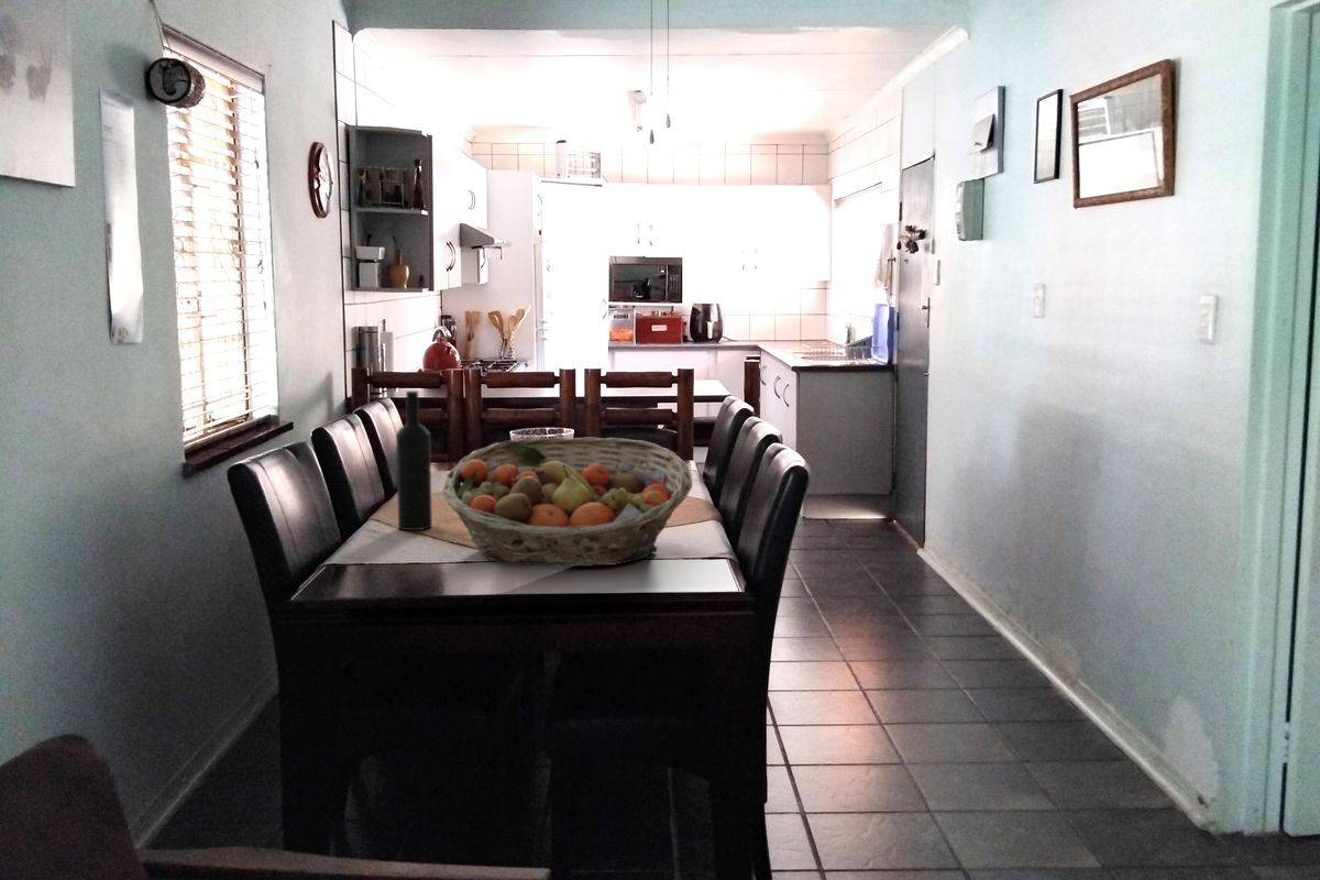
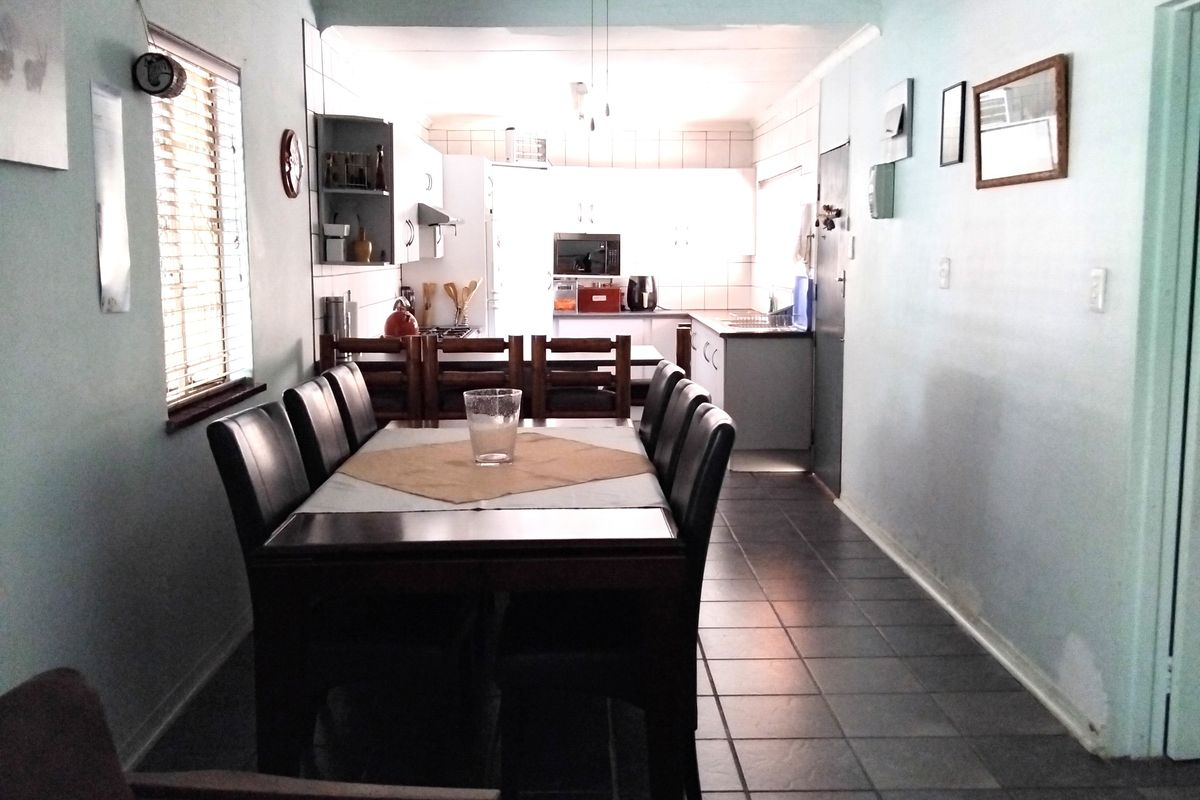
- fruit basket (568, 498)
- wine bottle (414, 459)
